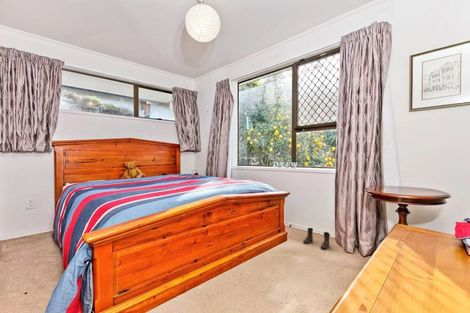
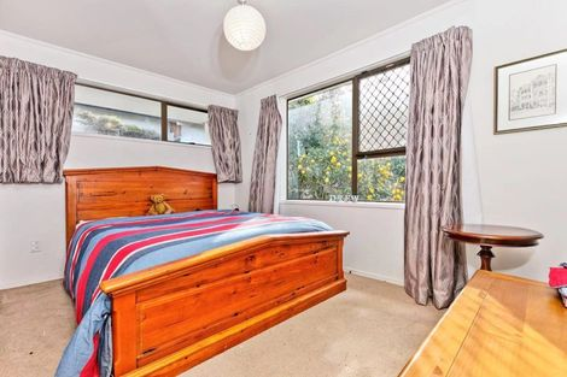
- boots (312, 238)
